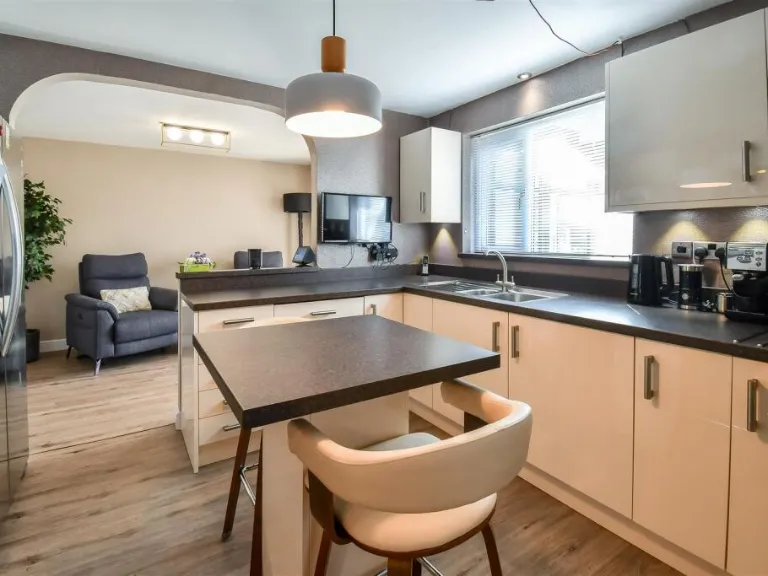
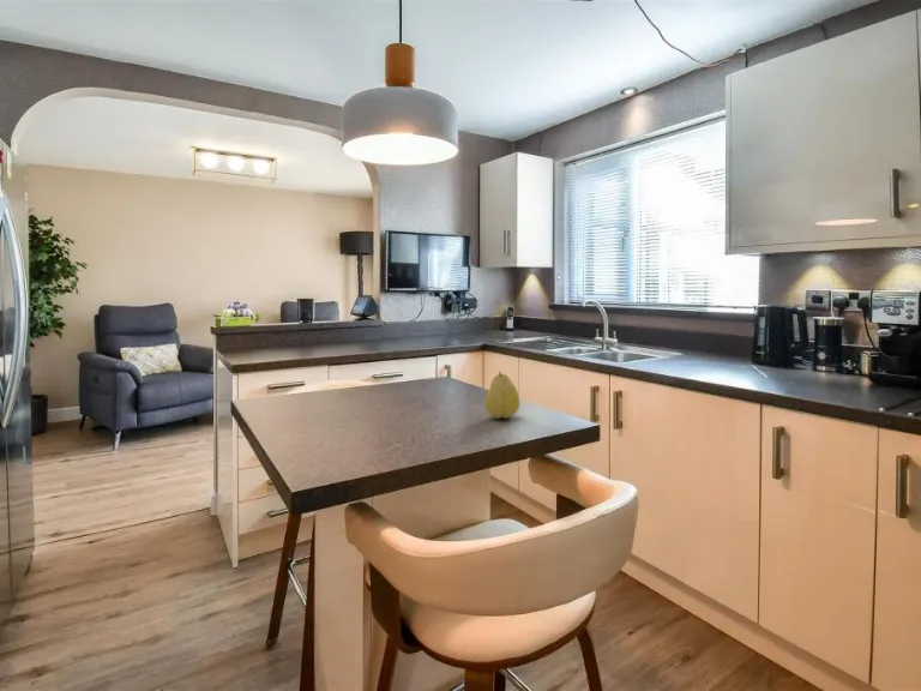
+ fruit (501, 393)
